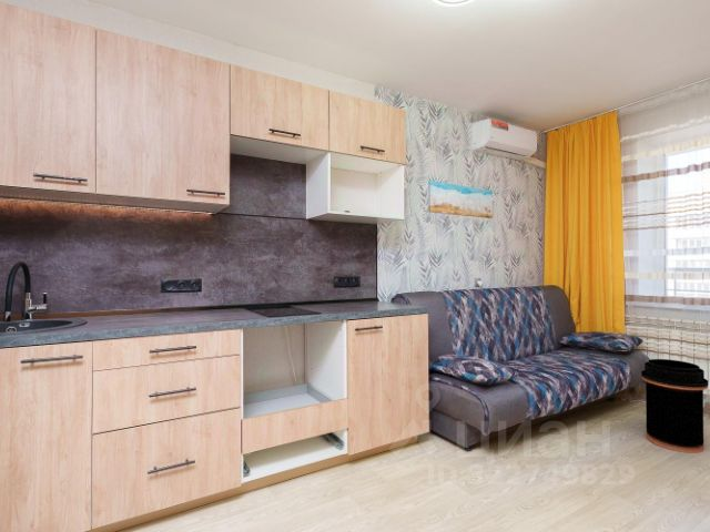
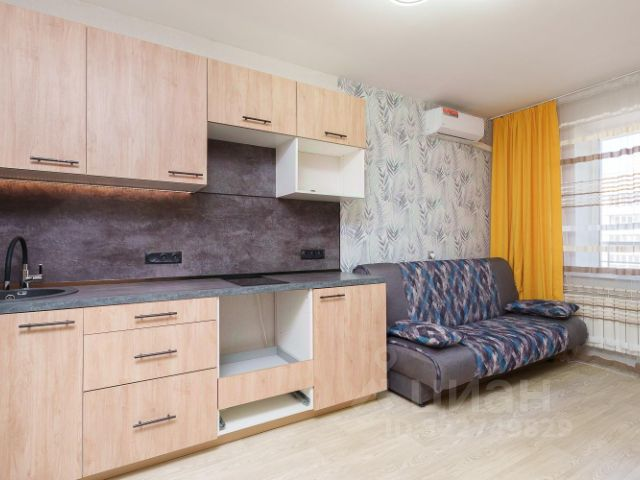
- wall art (460, 201)
- trash can (673, 402)
